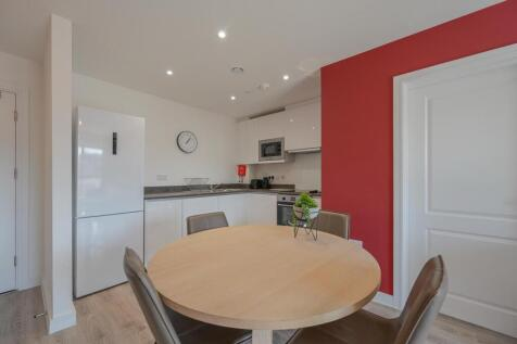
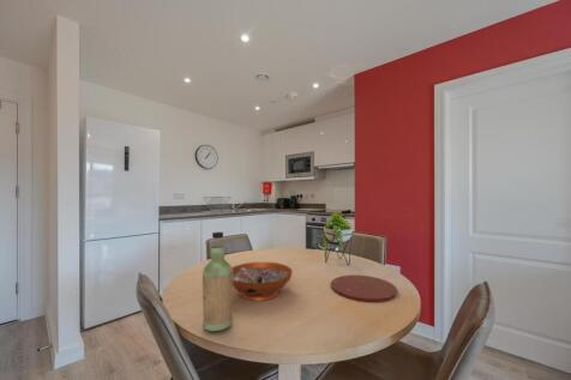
+ decorative bowl (259, 282)
+ bottle (217, 279)
+ plate (362, 286)
